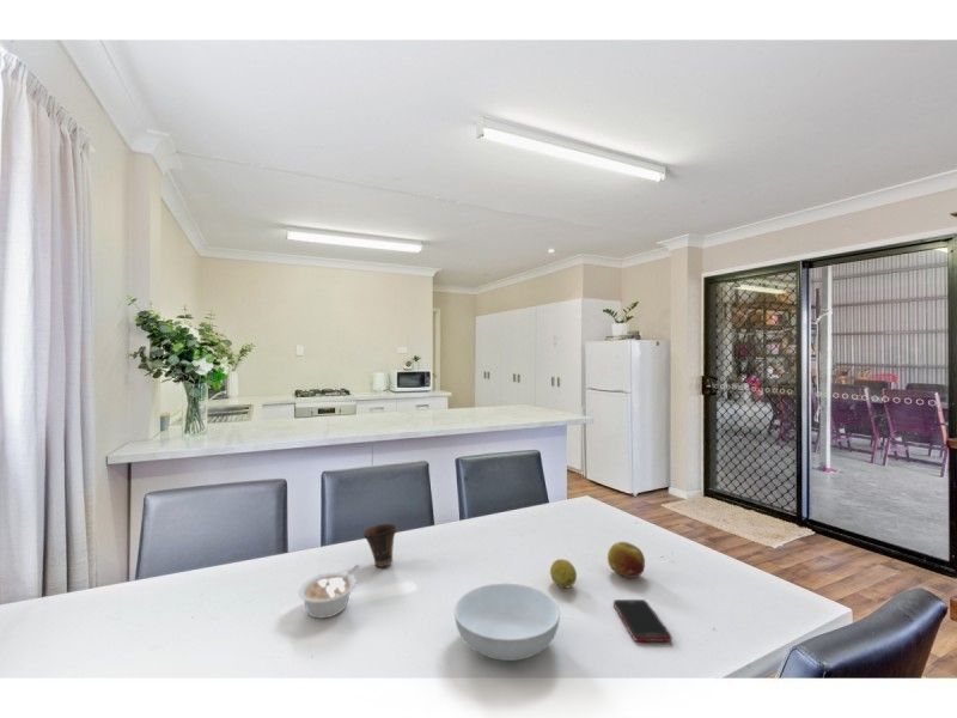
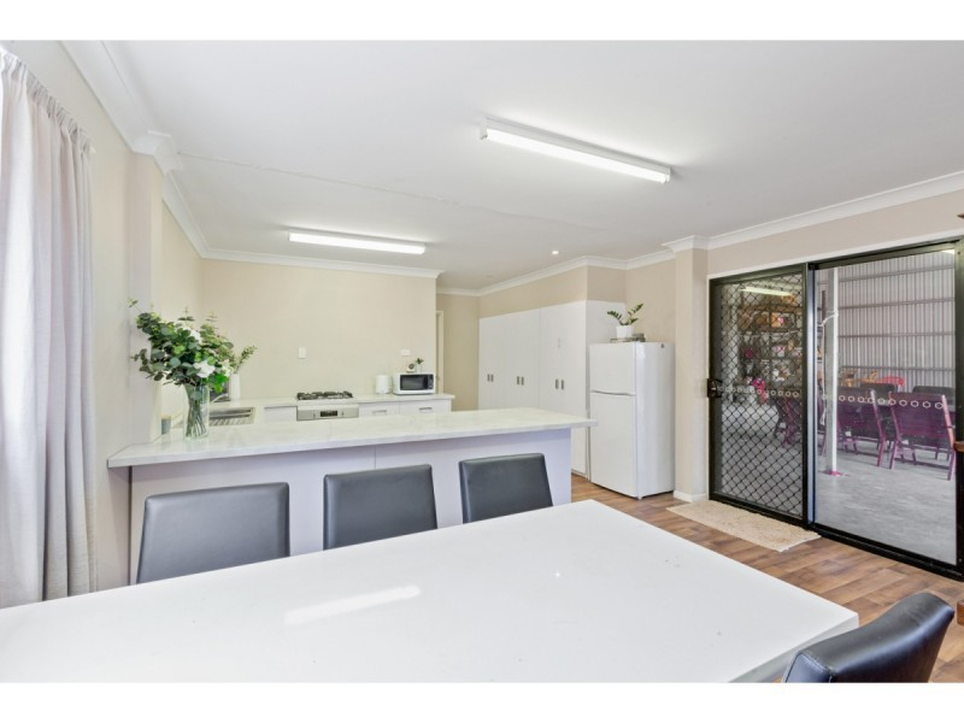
- fruit (562, 572)
- cell phone (640, 619)
- serving bowl (506, 625)
- legume (328, 592)
- cup (379, 544)
- fruit (626, 559)
